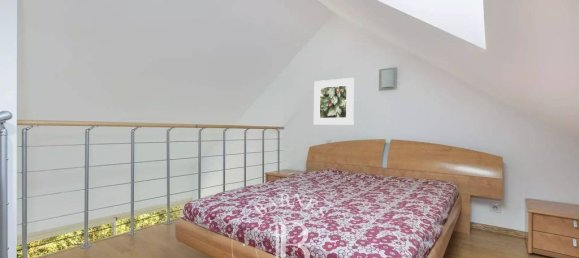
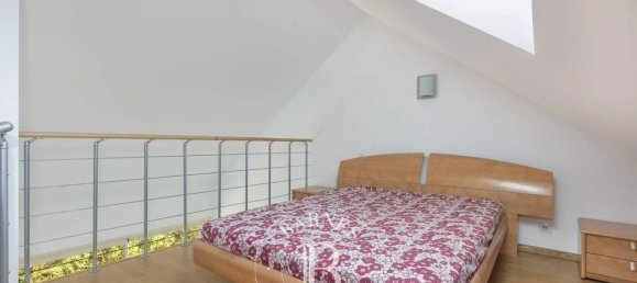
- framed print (333, 102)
